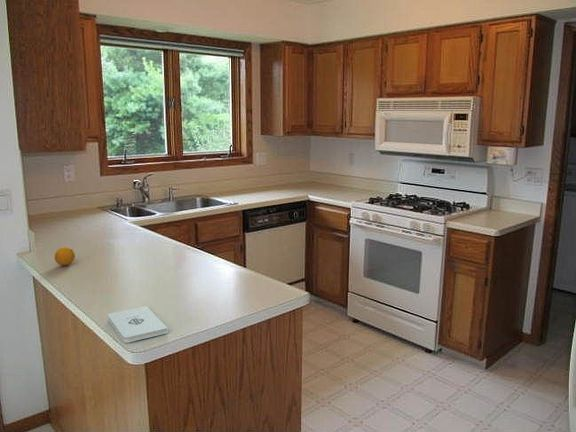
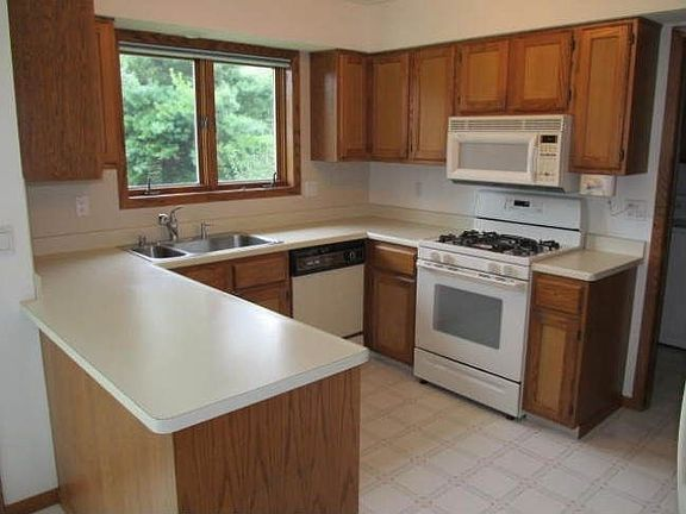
- notepad (136, 323)
- fruit (64, 256)
